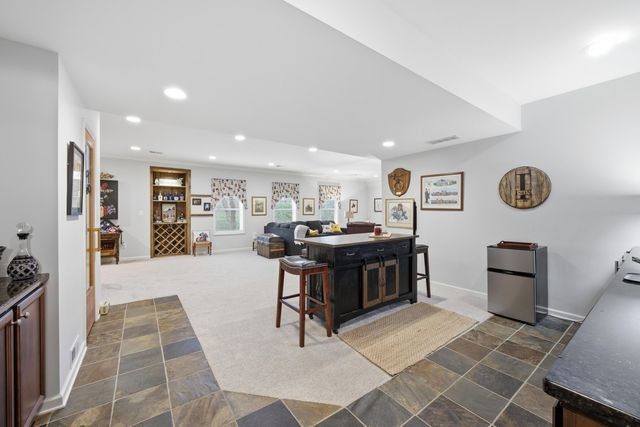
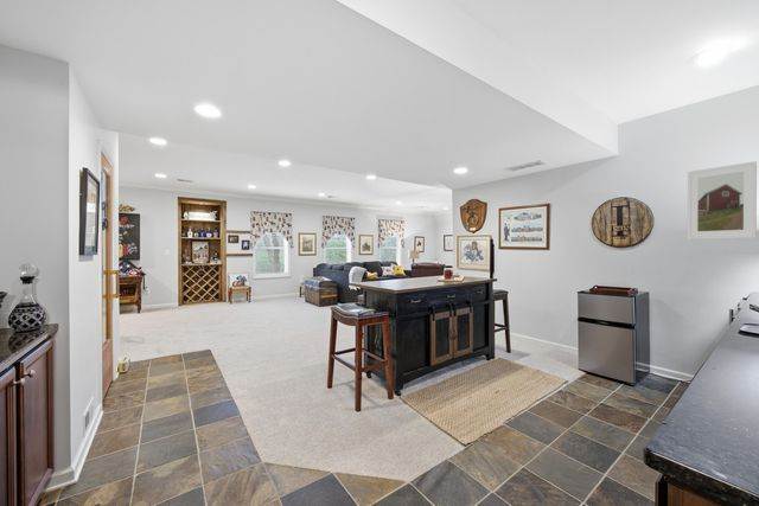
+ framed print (720, 203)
